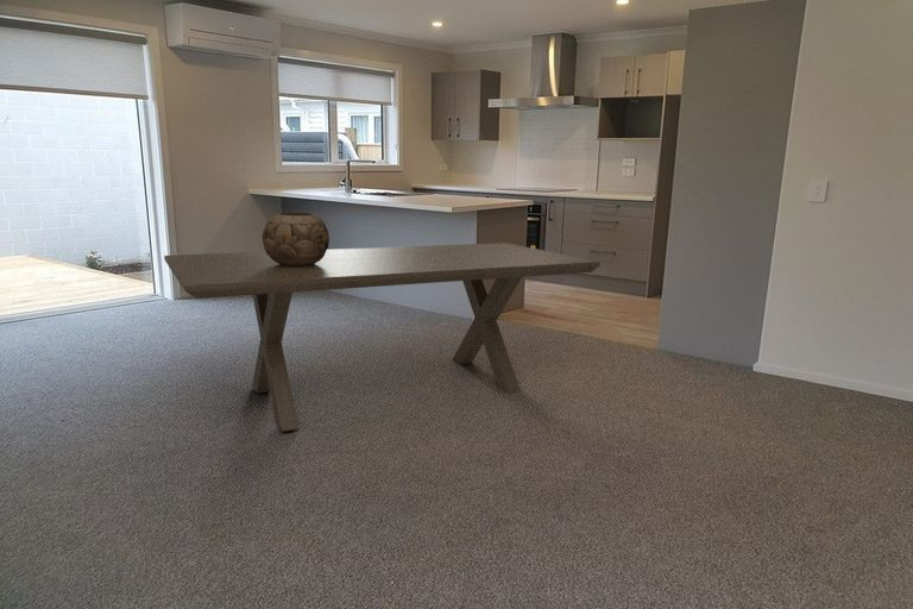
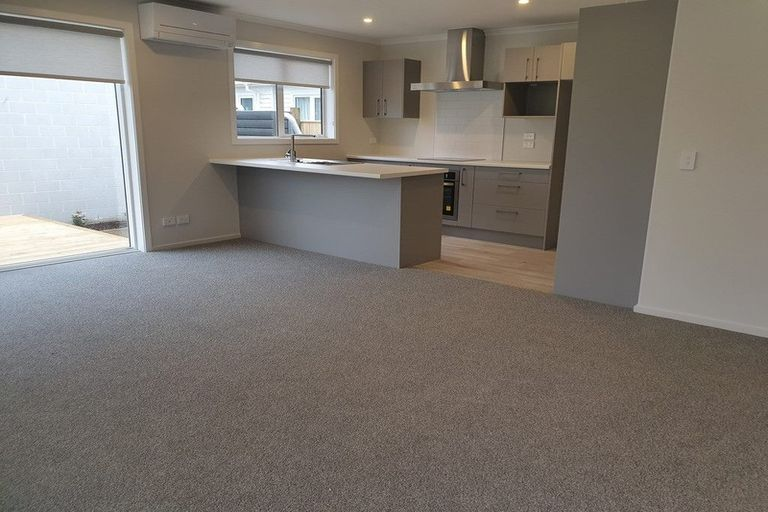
- dining table (383, 285)
- decorative bowl (296, 238)
